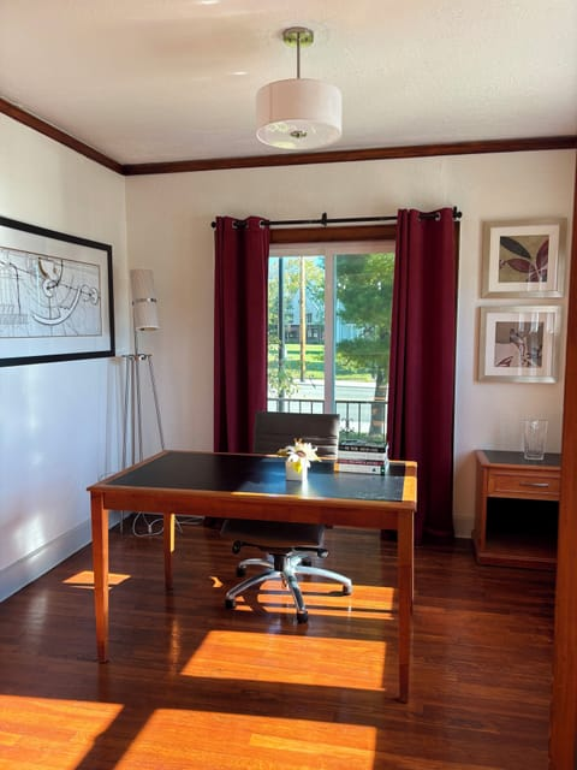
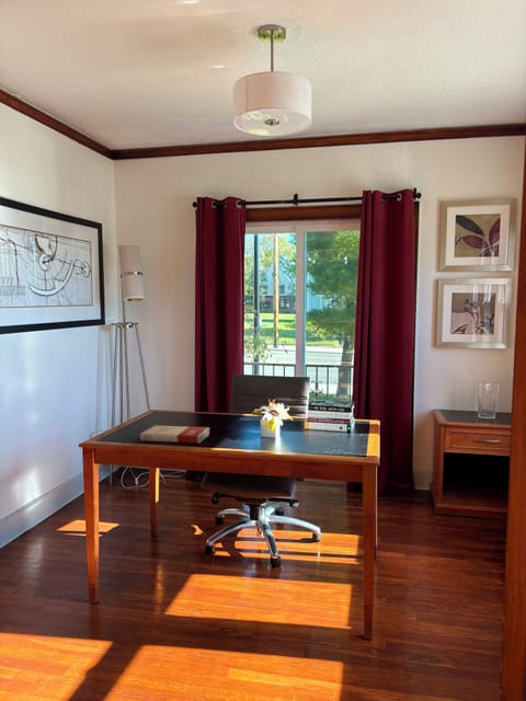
+ book (175, 434)
